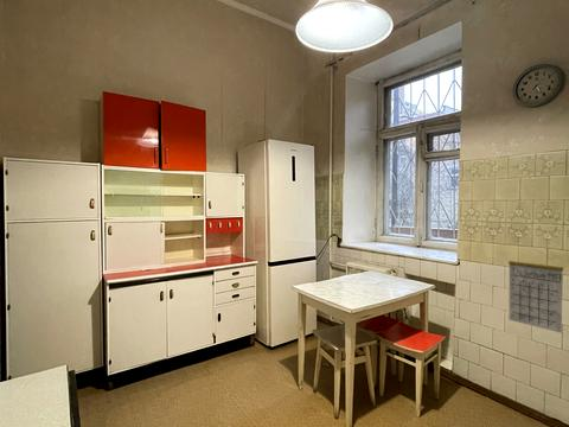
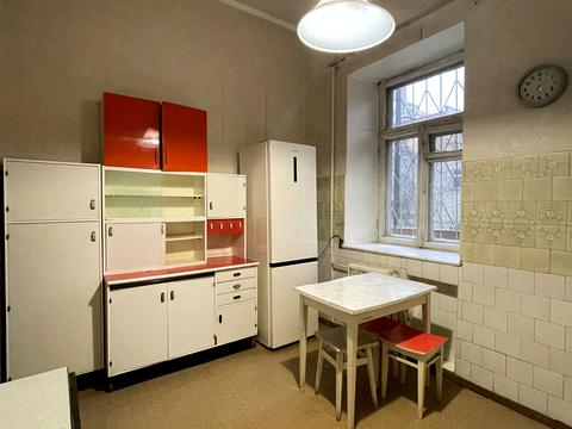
- calendar (533, 287)
